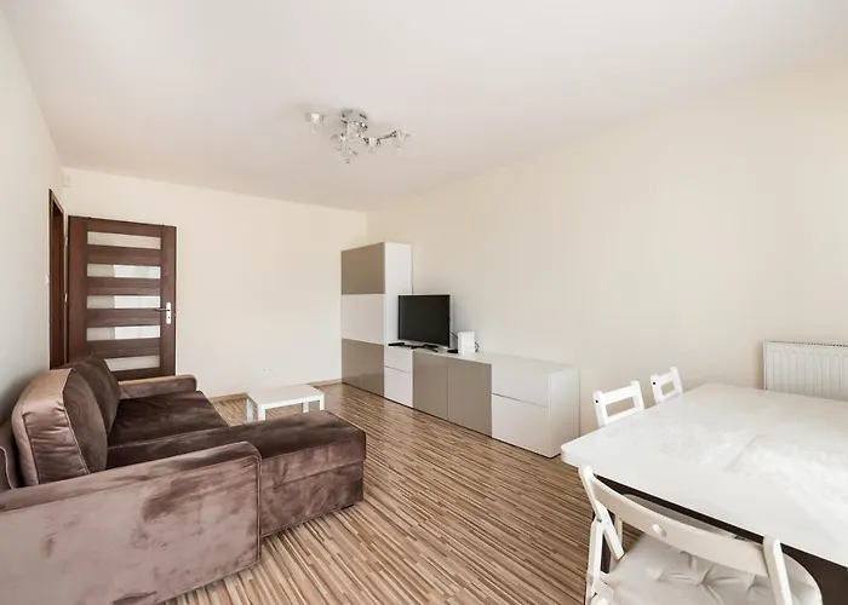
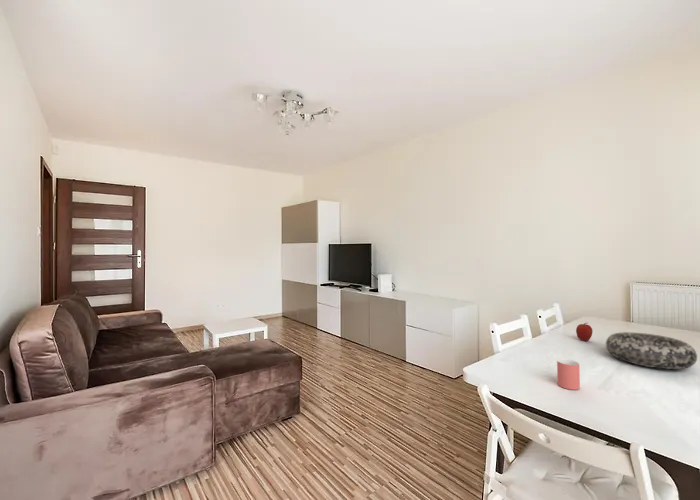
+ fruit (584, 331)
+ decorative bowl (648, 349)
+ cup (569, 372)
